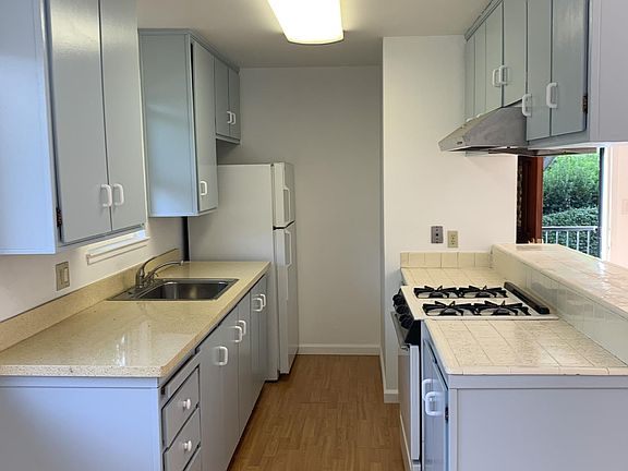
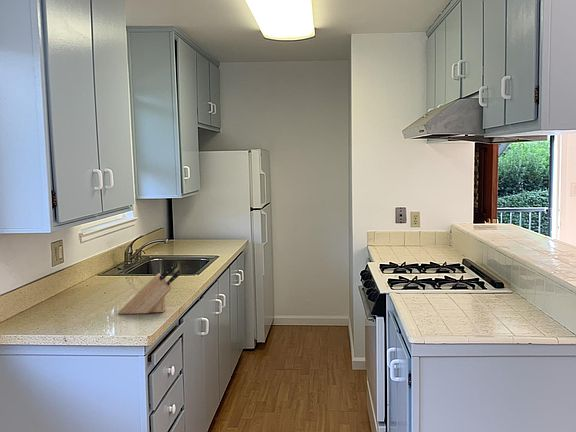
+ knife block (150, 286)
